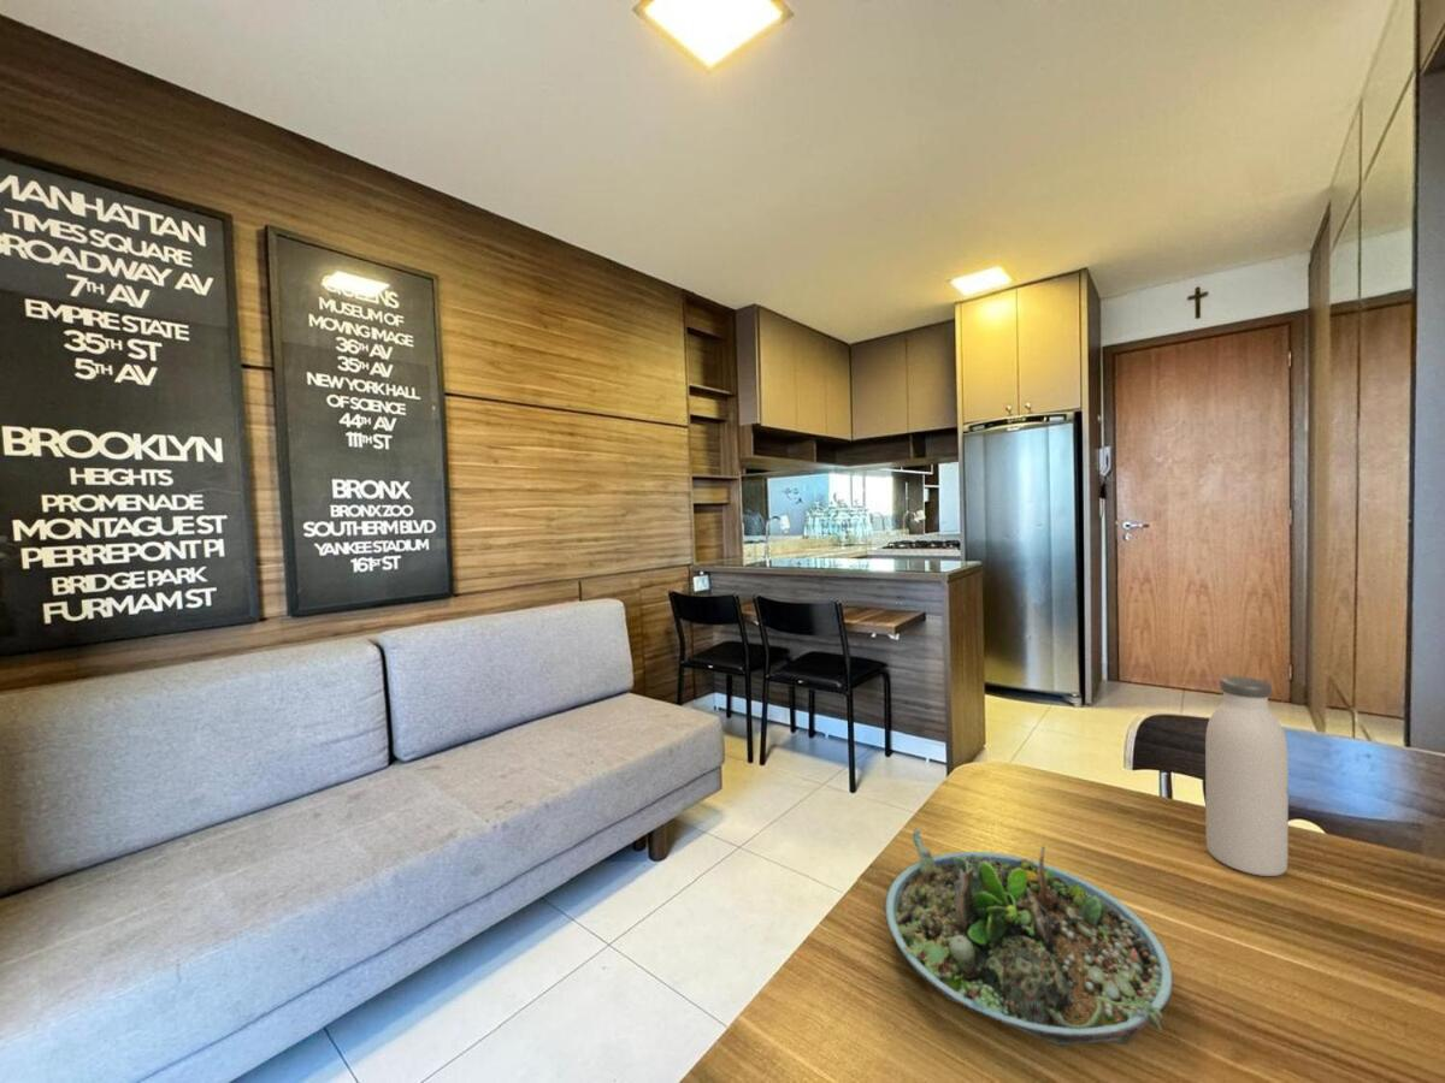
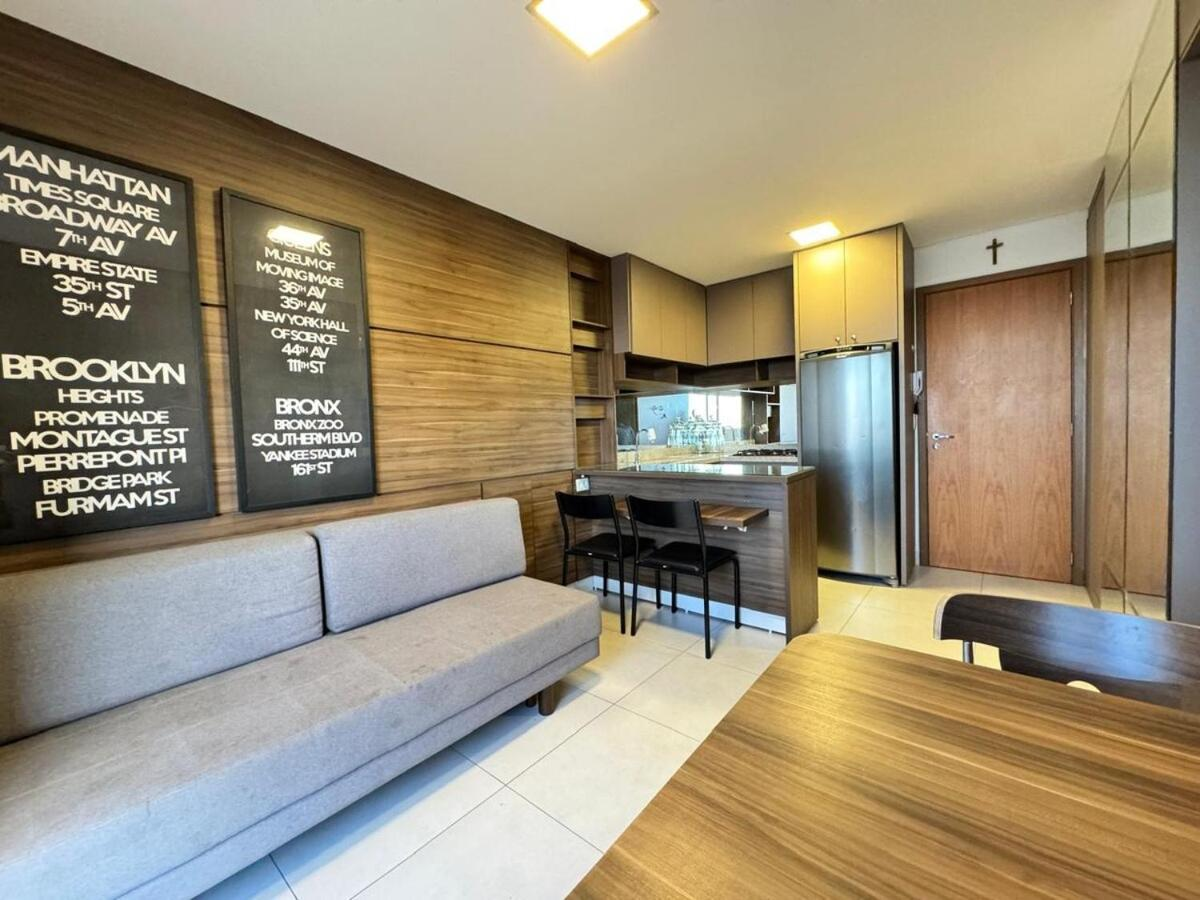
- succulent planter (1014, 904)
- water bottle (1245, 769)
